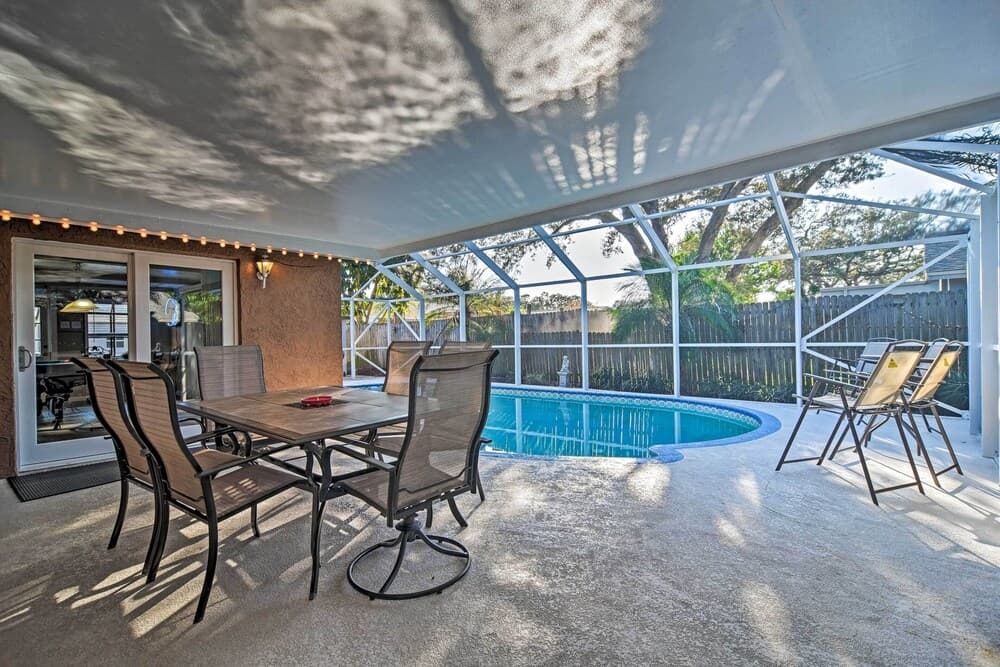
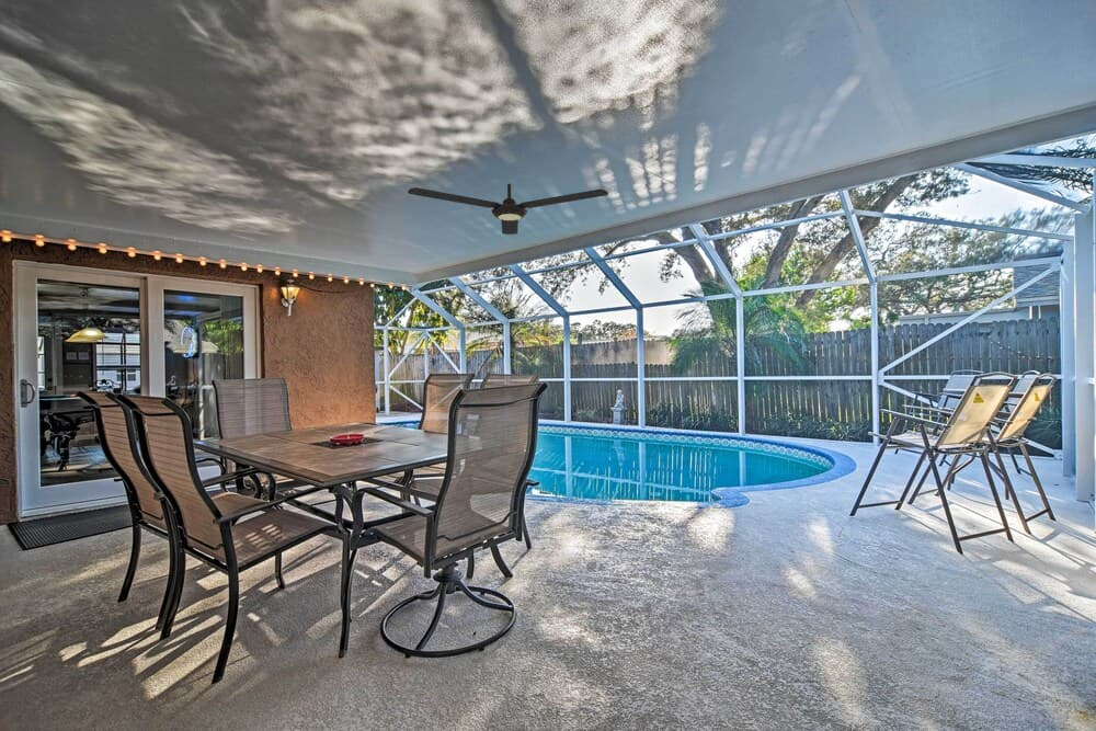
+ ceiling fan (509, 207)
